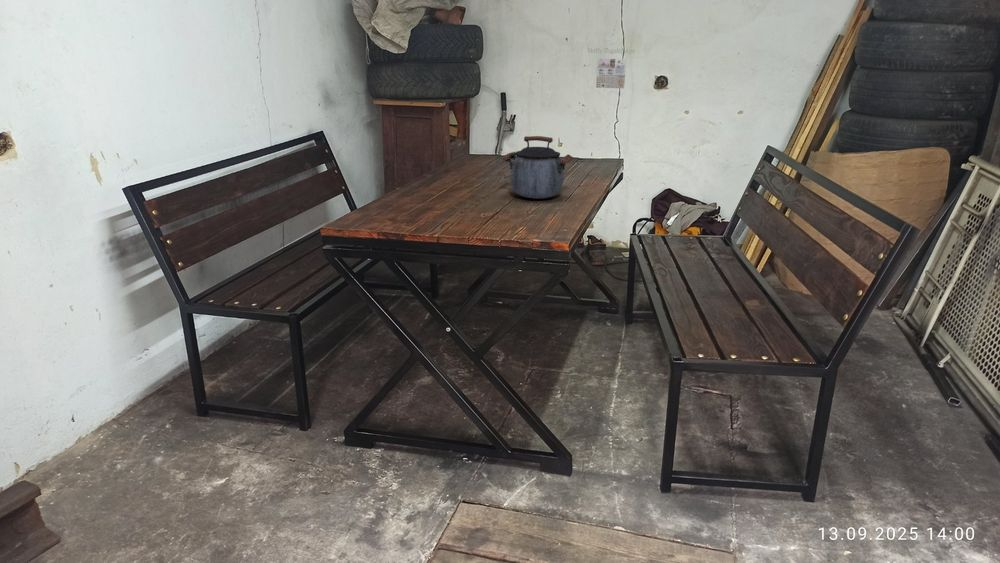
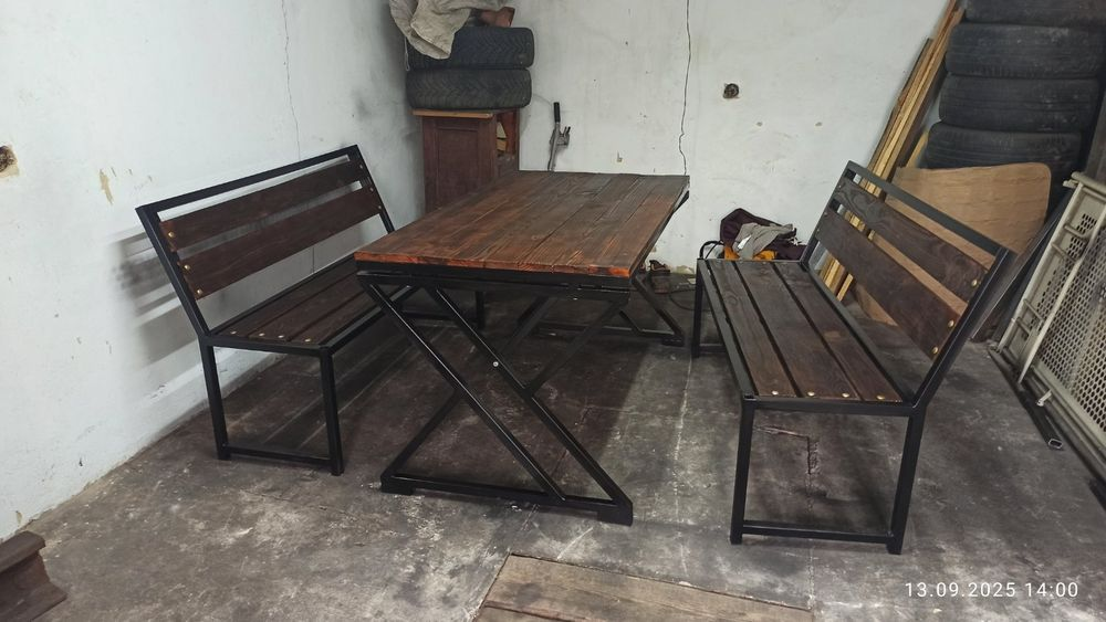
- kettle (537, 167)
- calendar (610, 68)
